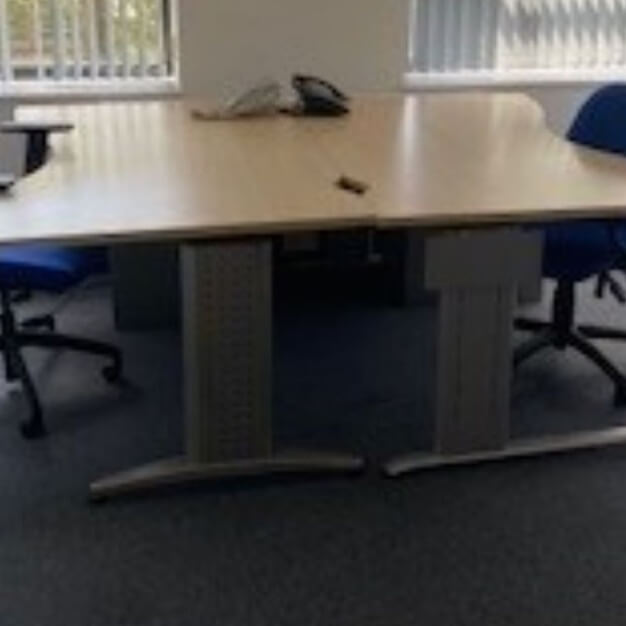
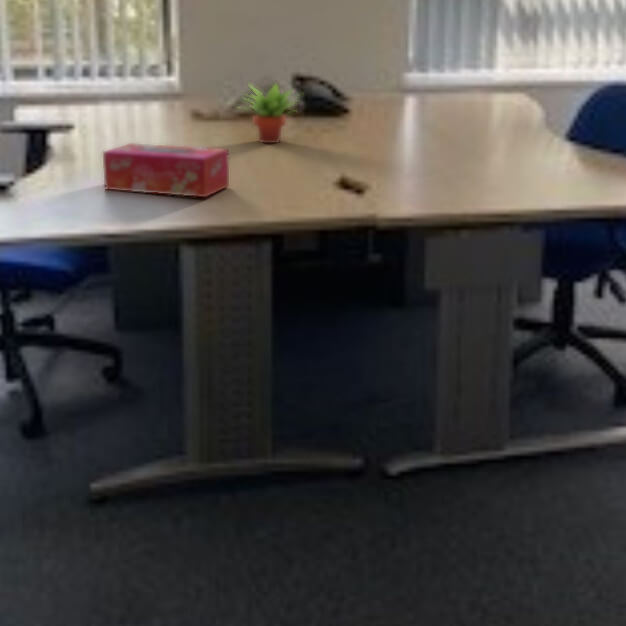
+ succulent plant (271, 112)
+ tissue box (166, 169)
